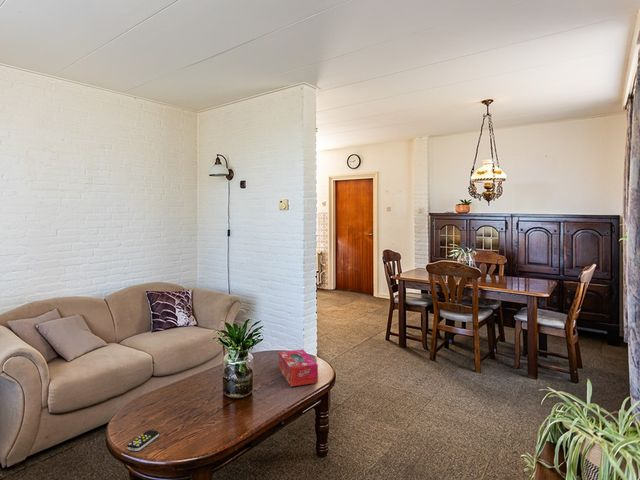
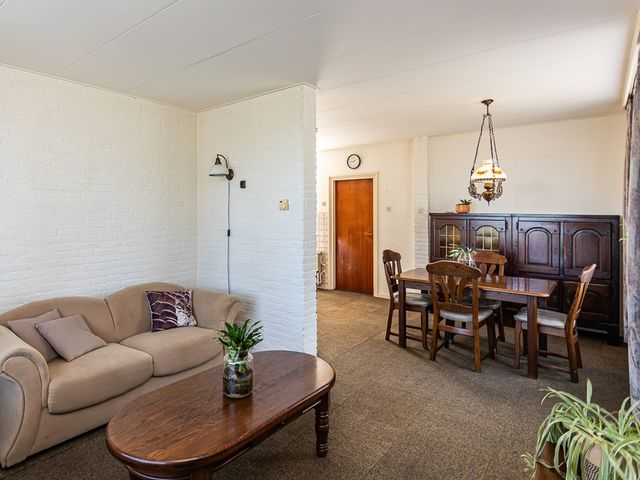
- tissue box (297, 366)
- remote control (143, 439)
